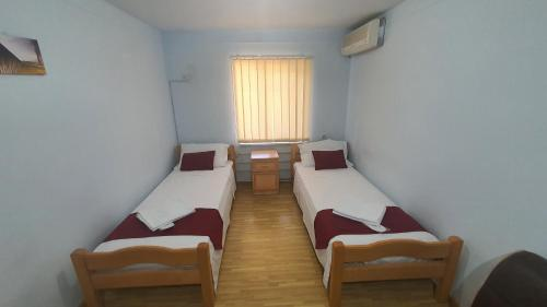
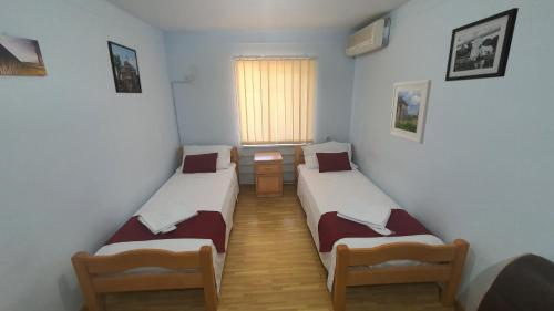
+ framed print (407, 111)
+ picture frame (475, 50)
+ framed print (126, 70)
